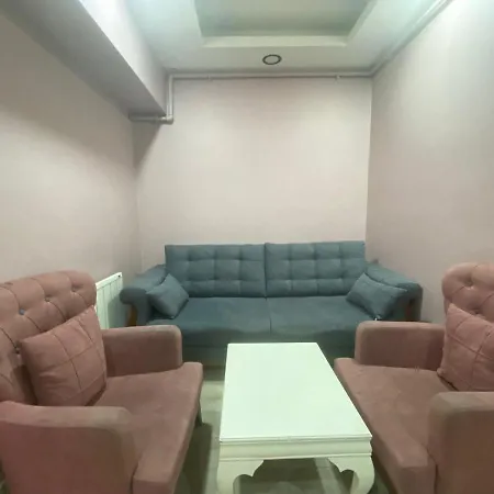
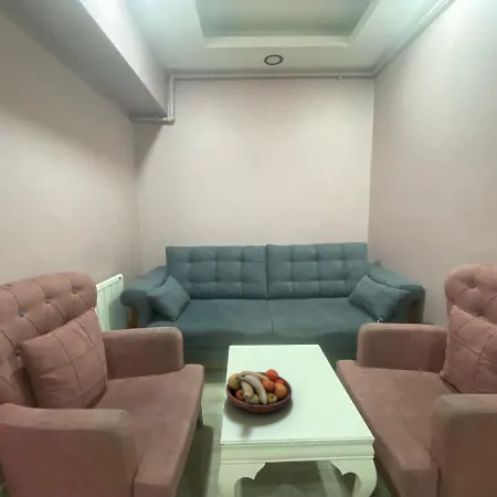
+ fruit bowl (258, 384)
